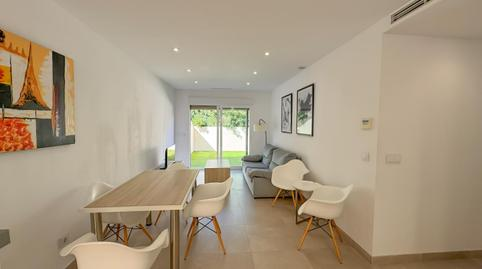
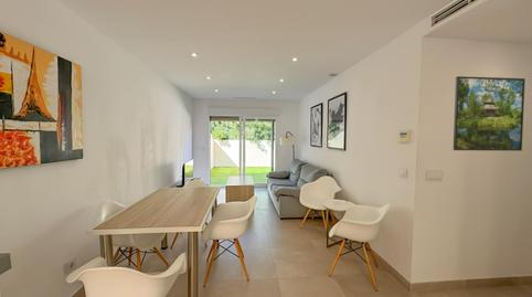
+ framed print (489, 114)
